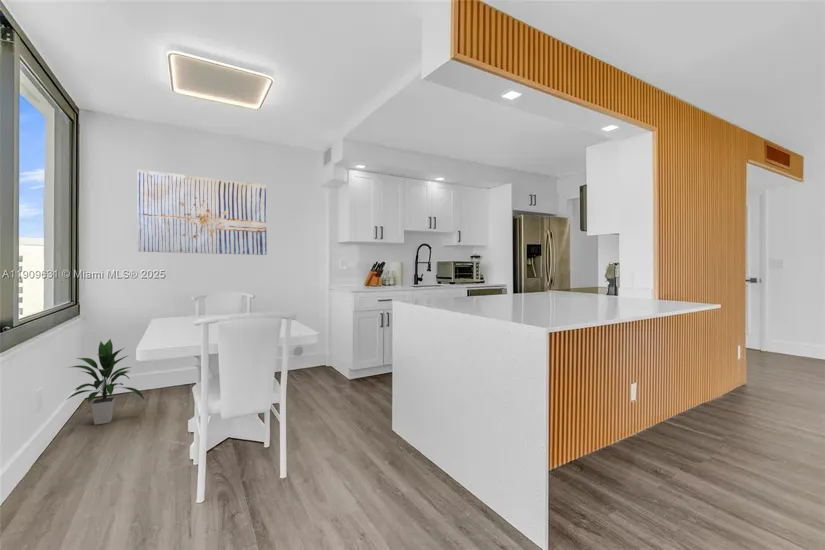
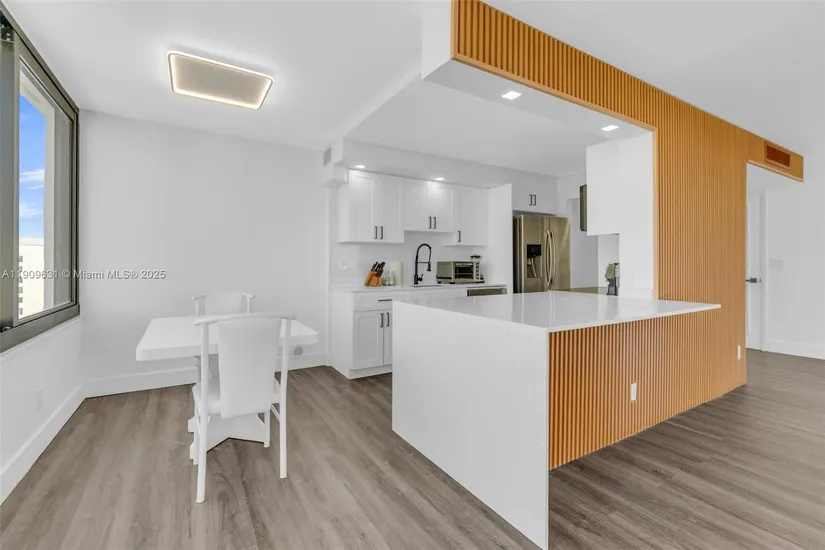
- wall art (206, 215)
- indoor plant (105, 381)
